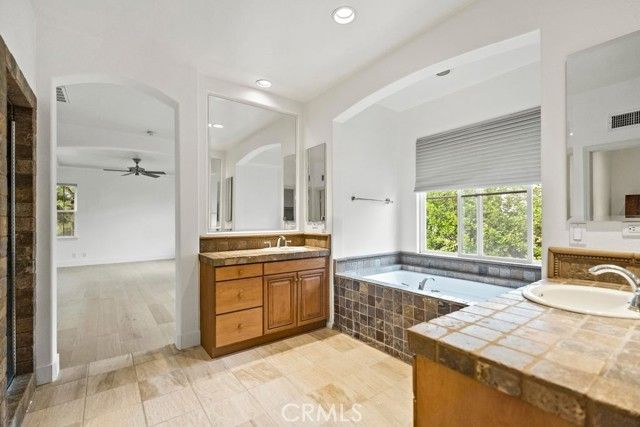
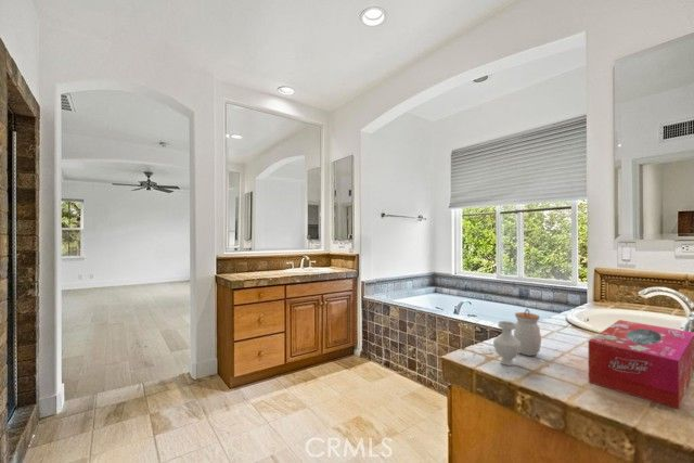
+ jar (517, 334)
+ tissue box (643, 356)
